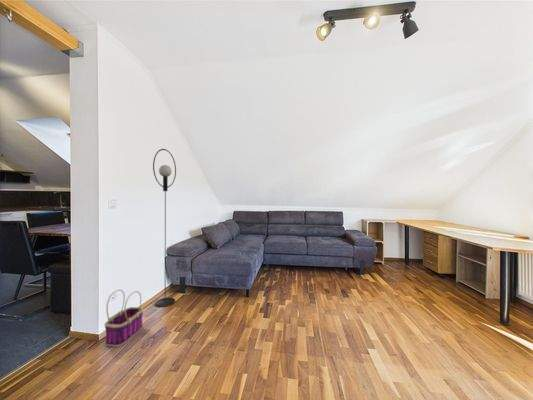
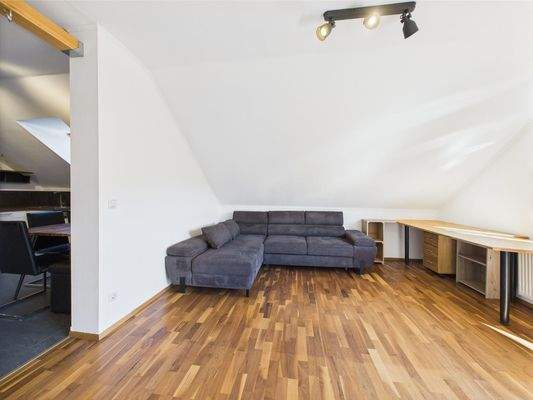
- floor lamp (165, 226)
- basket (125, 313)
